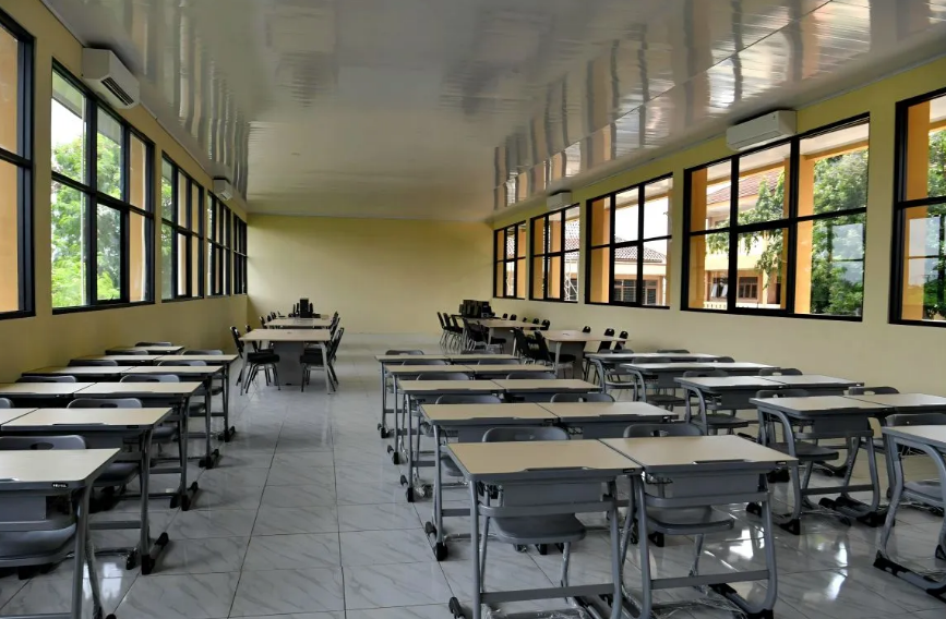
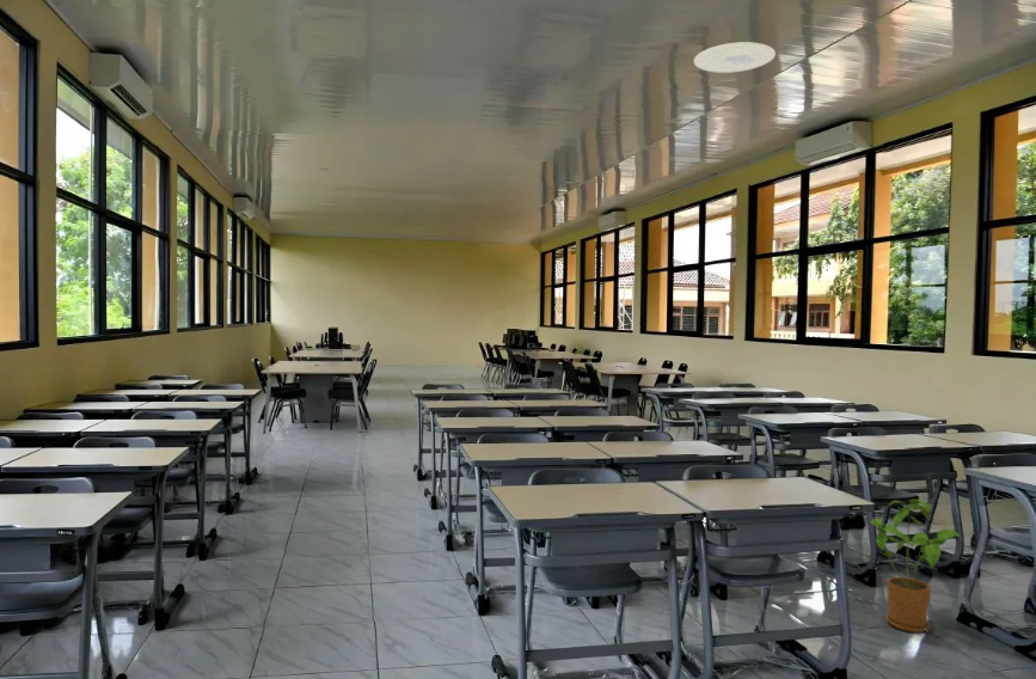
+ house plant (914, 564)
+ ceiling light (734, 54)
